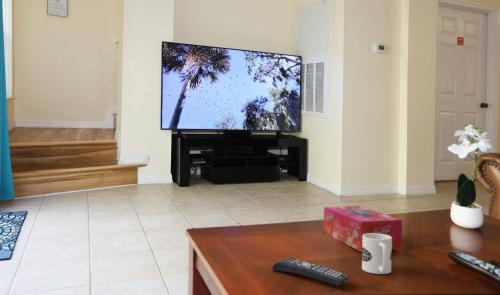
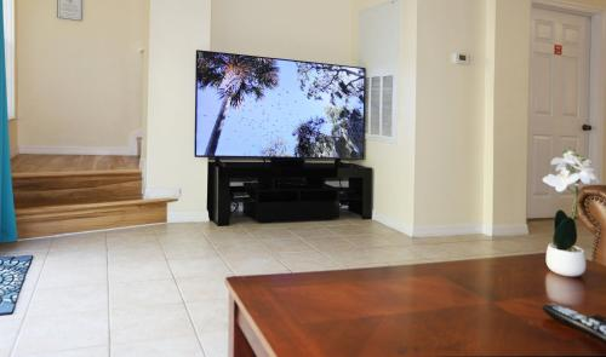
- remote control (309, 270)
- tissue box (359, 226)
- mug (378, 254)
